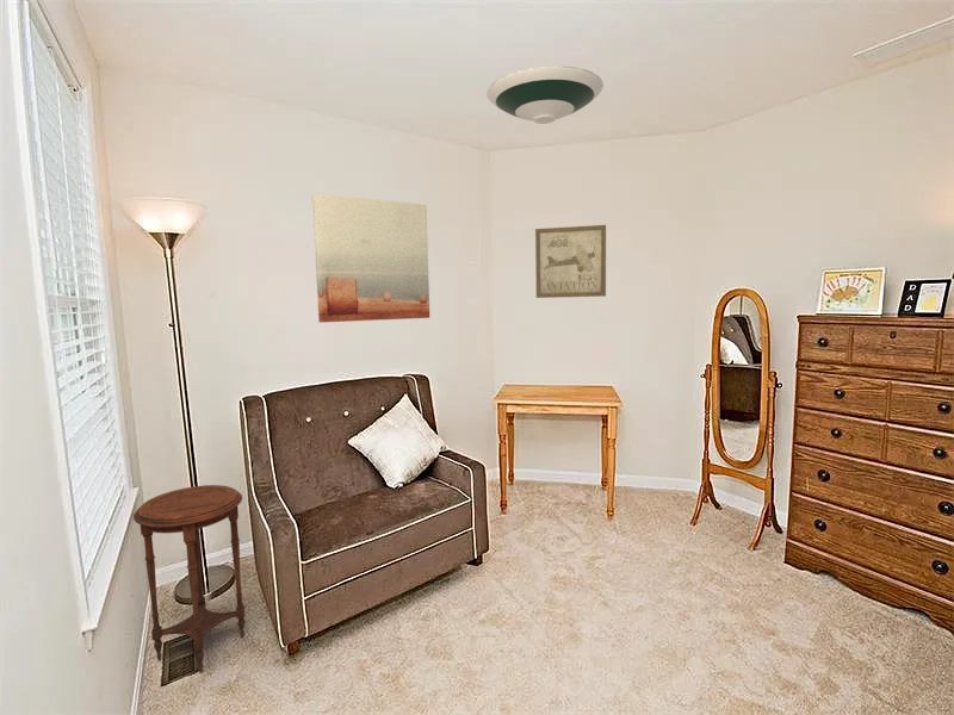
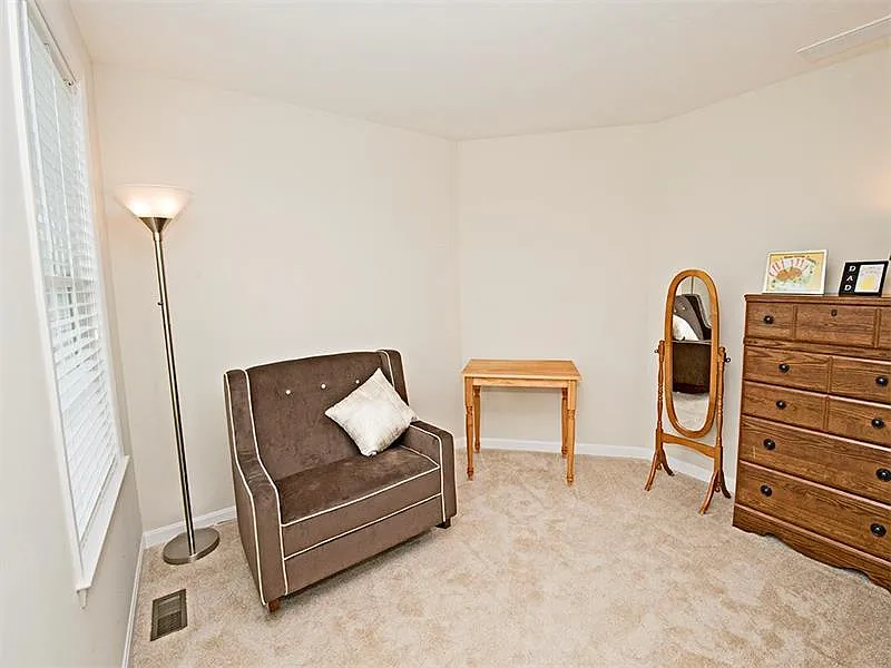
- wall art (374, 260)
- side table (196, 574)
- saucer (544, 106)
- wall art (570, 262)
